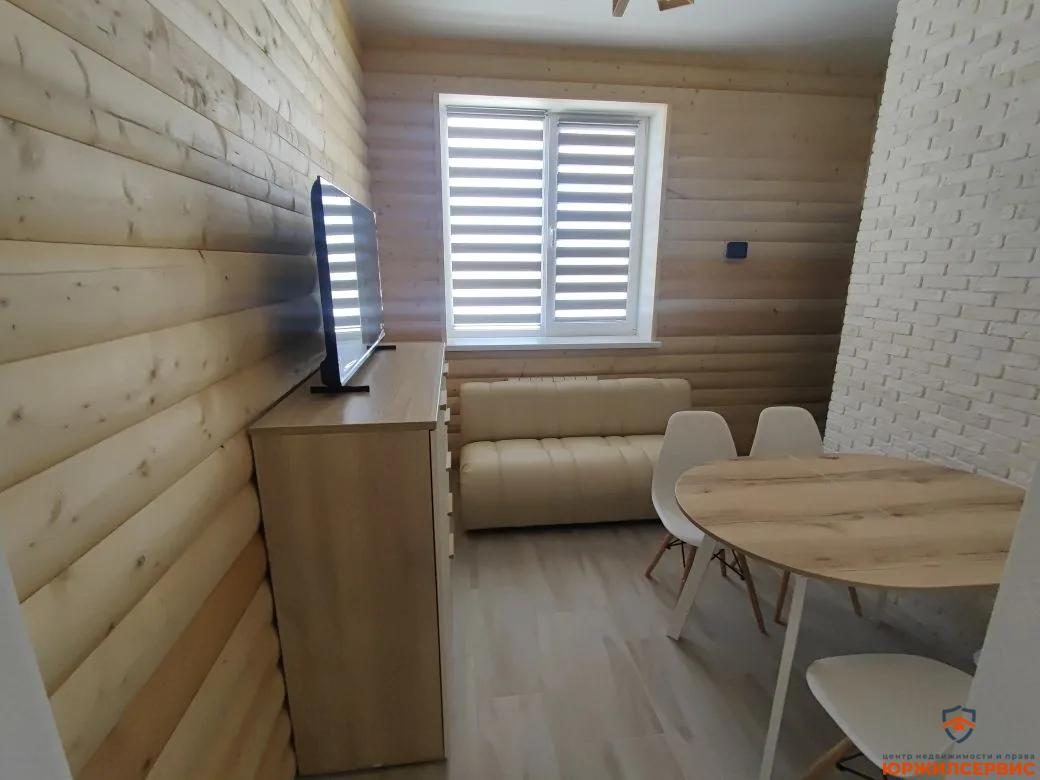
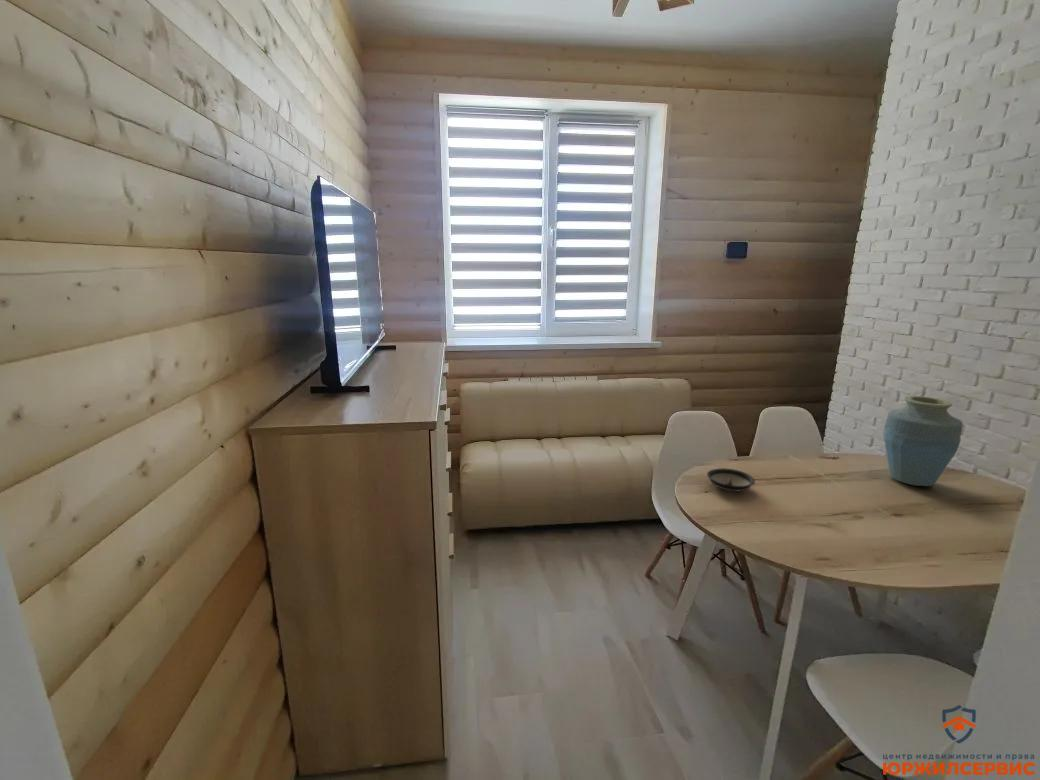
+ vase (919, 441)
+ saucer (730, 481)
